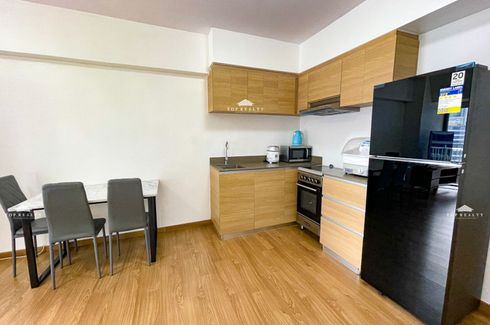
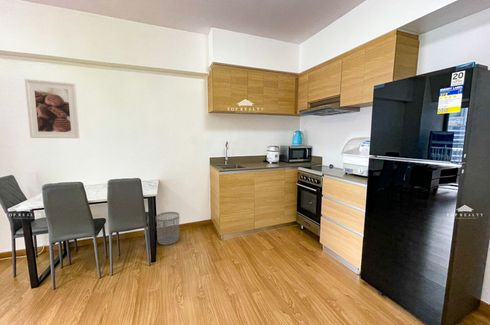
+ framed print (53, 110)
+ waste bin (168, 228)
